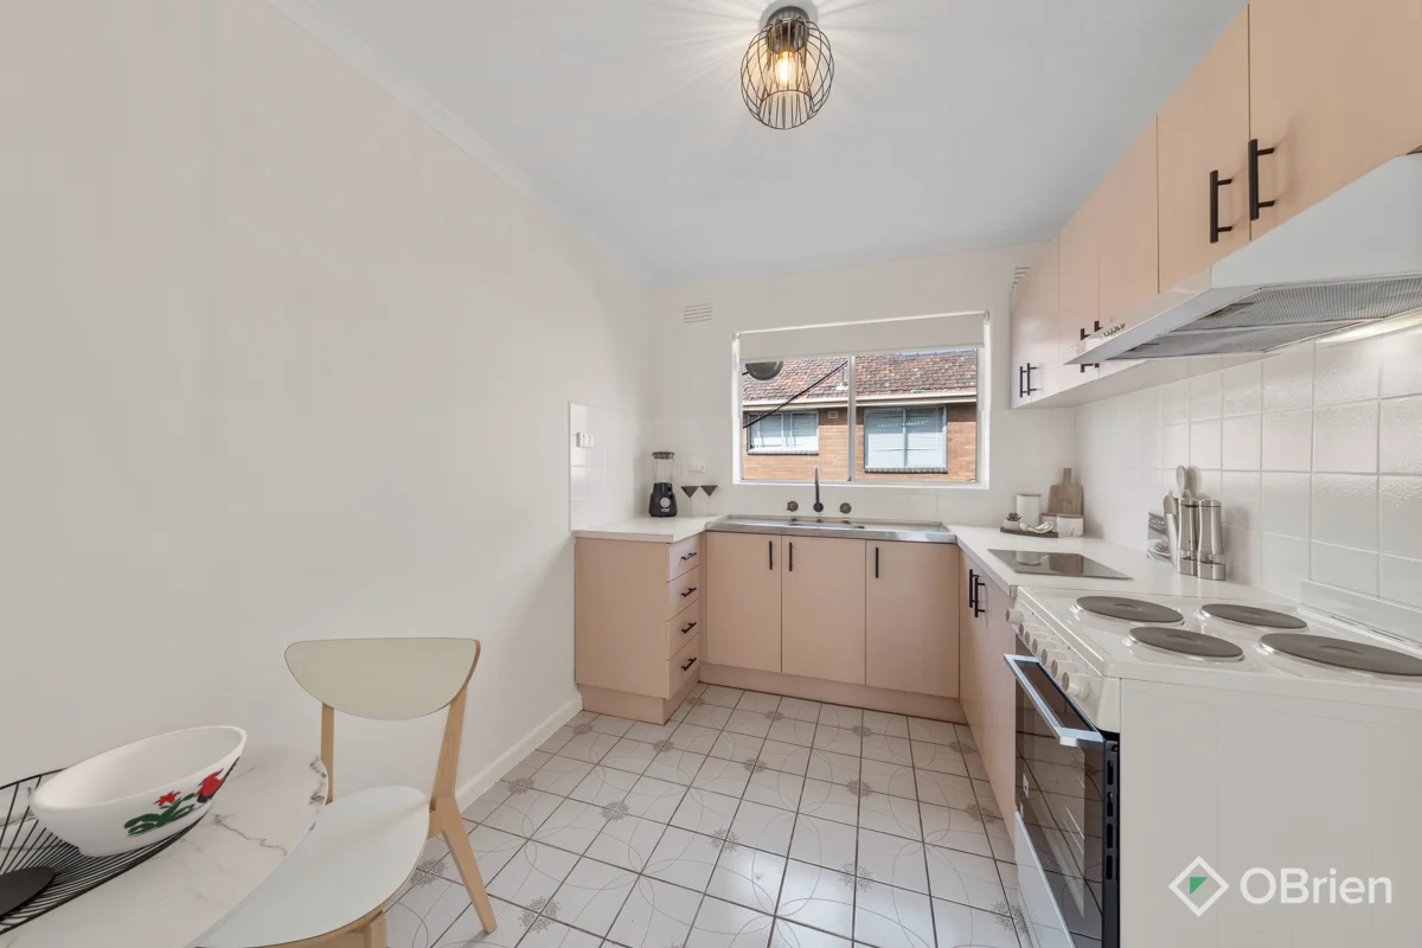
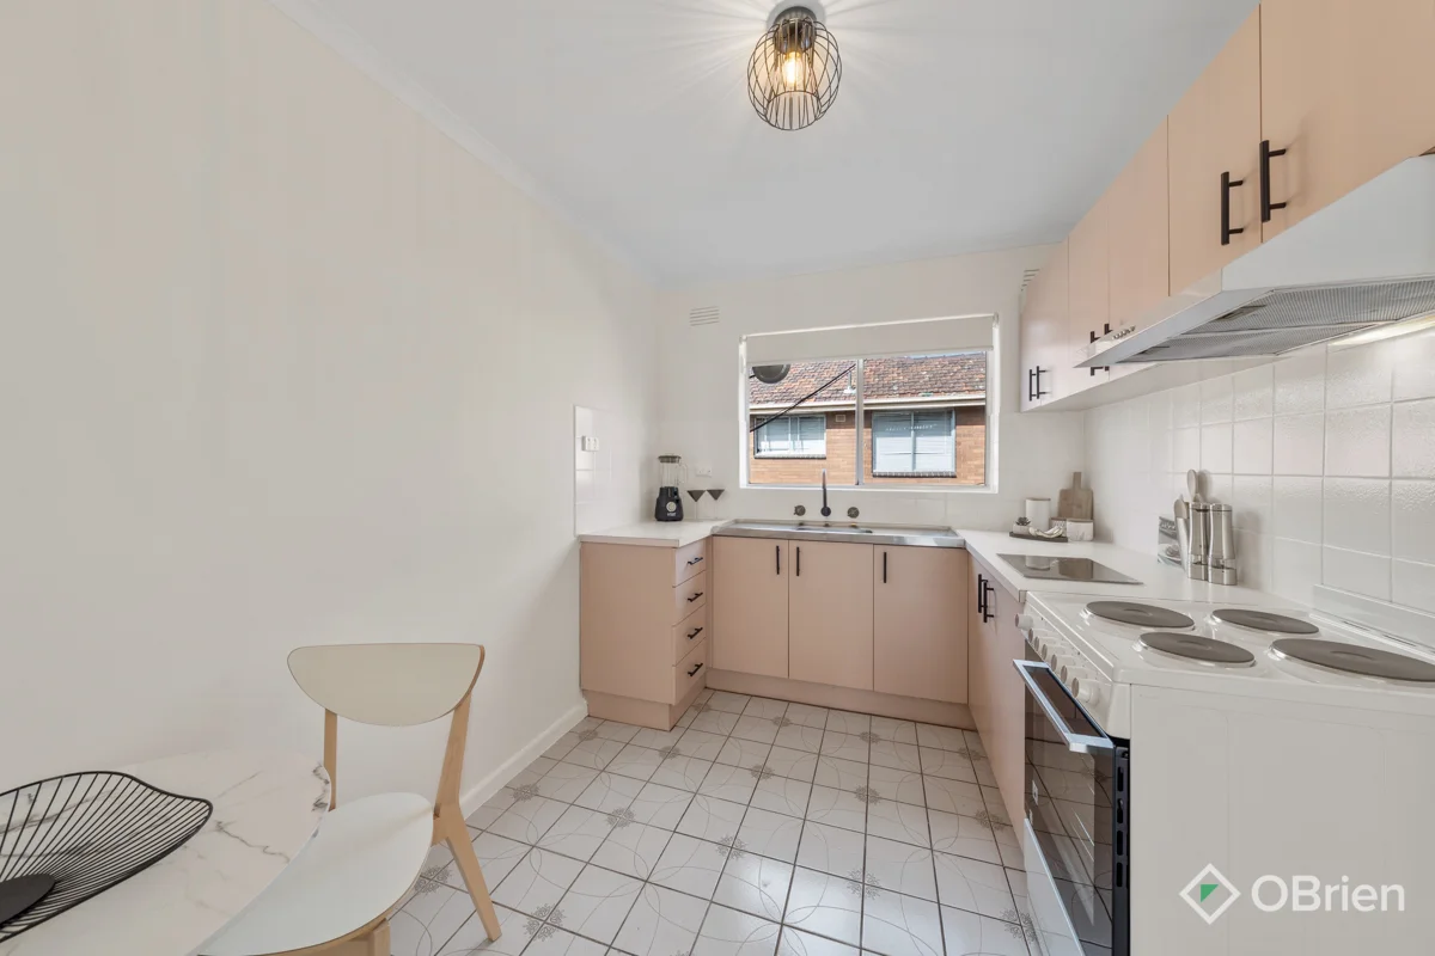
- bowl (149, 792)
